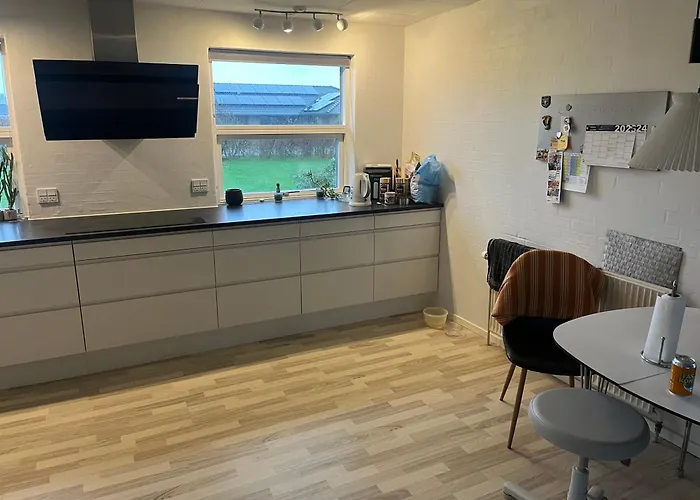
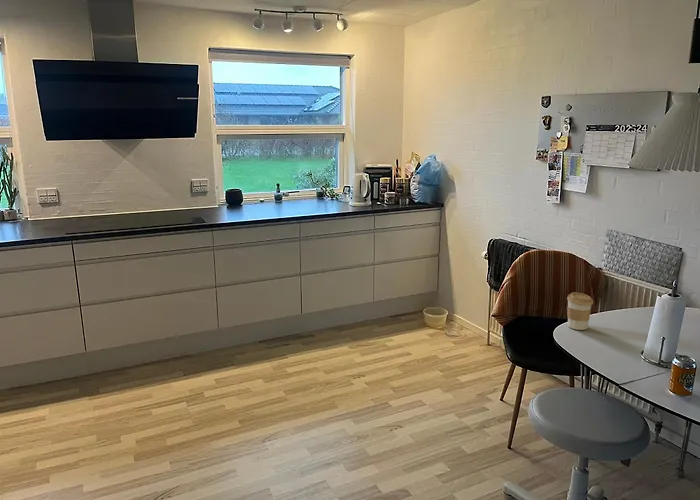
+ coffee cup (579, 310)
